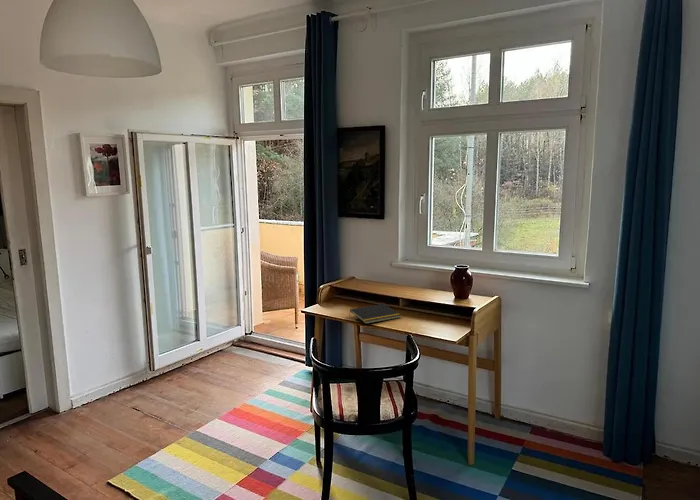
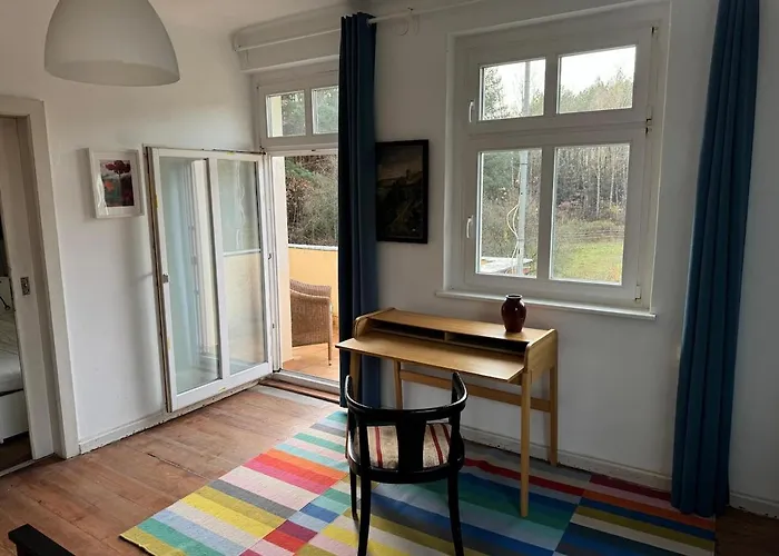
- notepad (375, 313)
